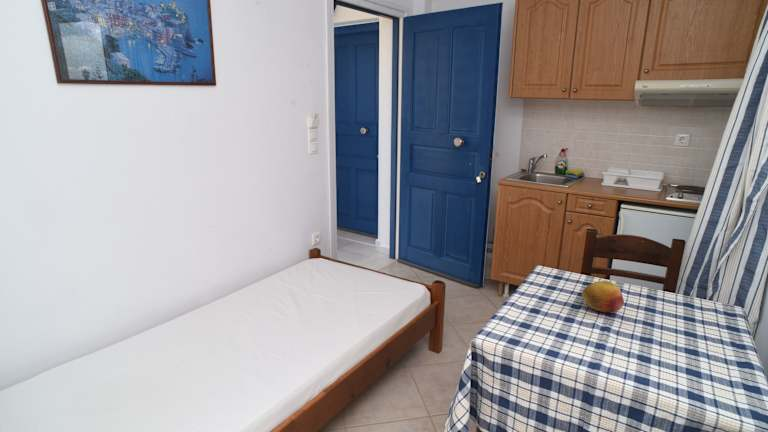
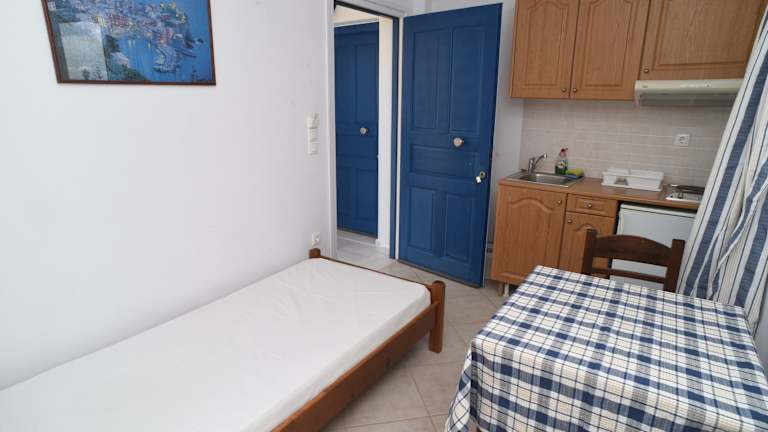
- fruit (603, 295)
